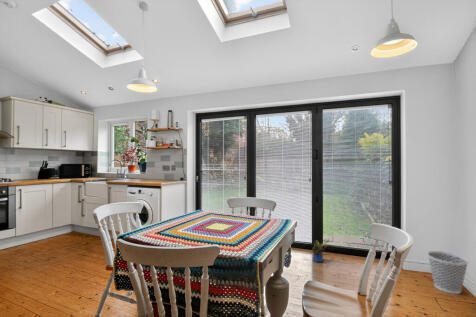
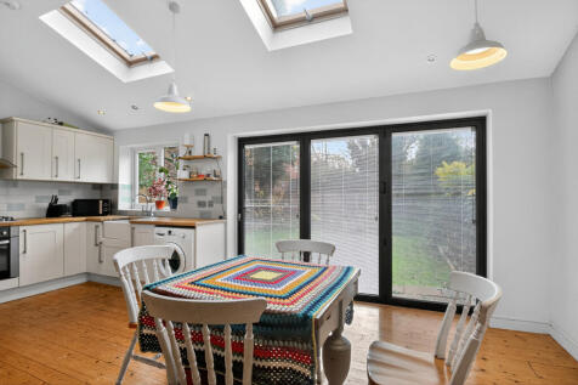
- potted plant (320, 248)
- wastebasket (447, 272)
